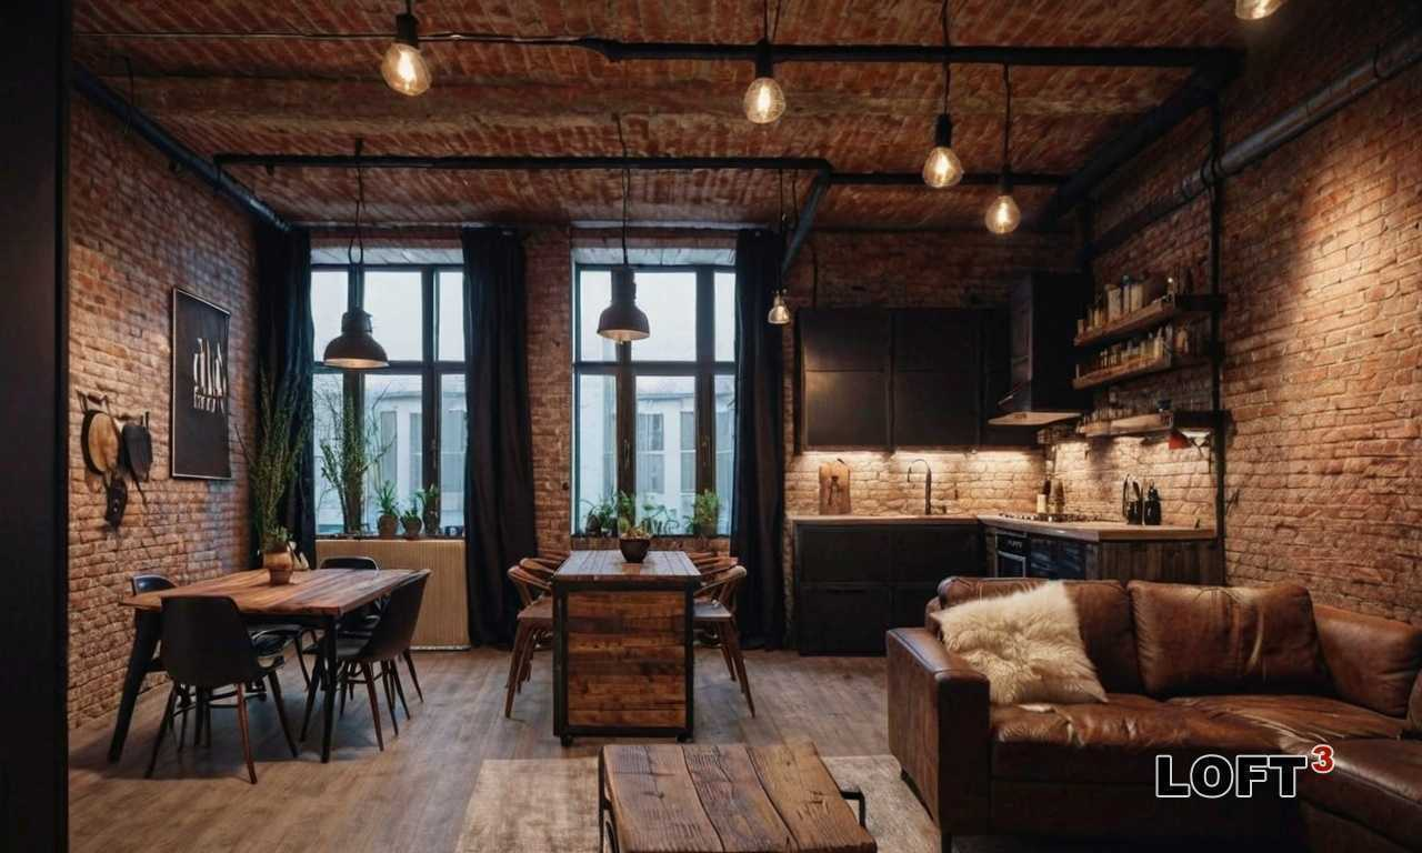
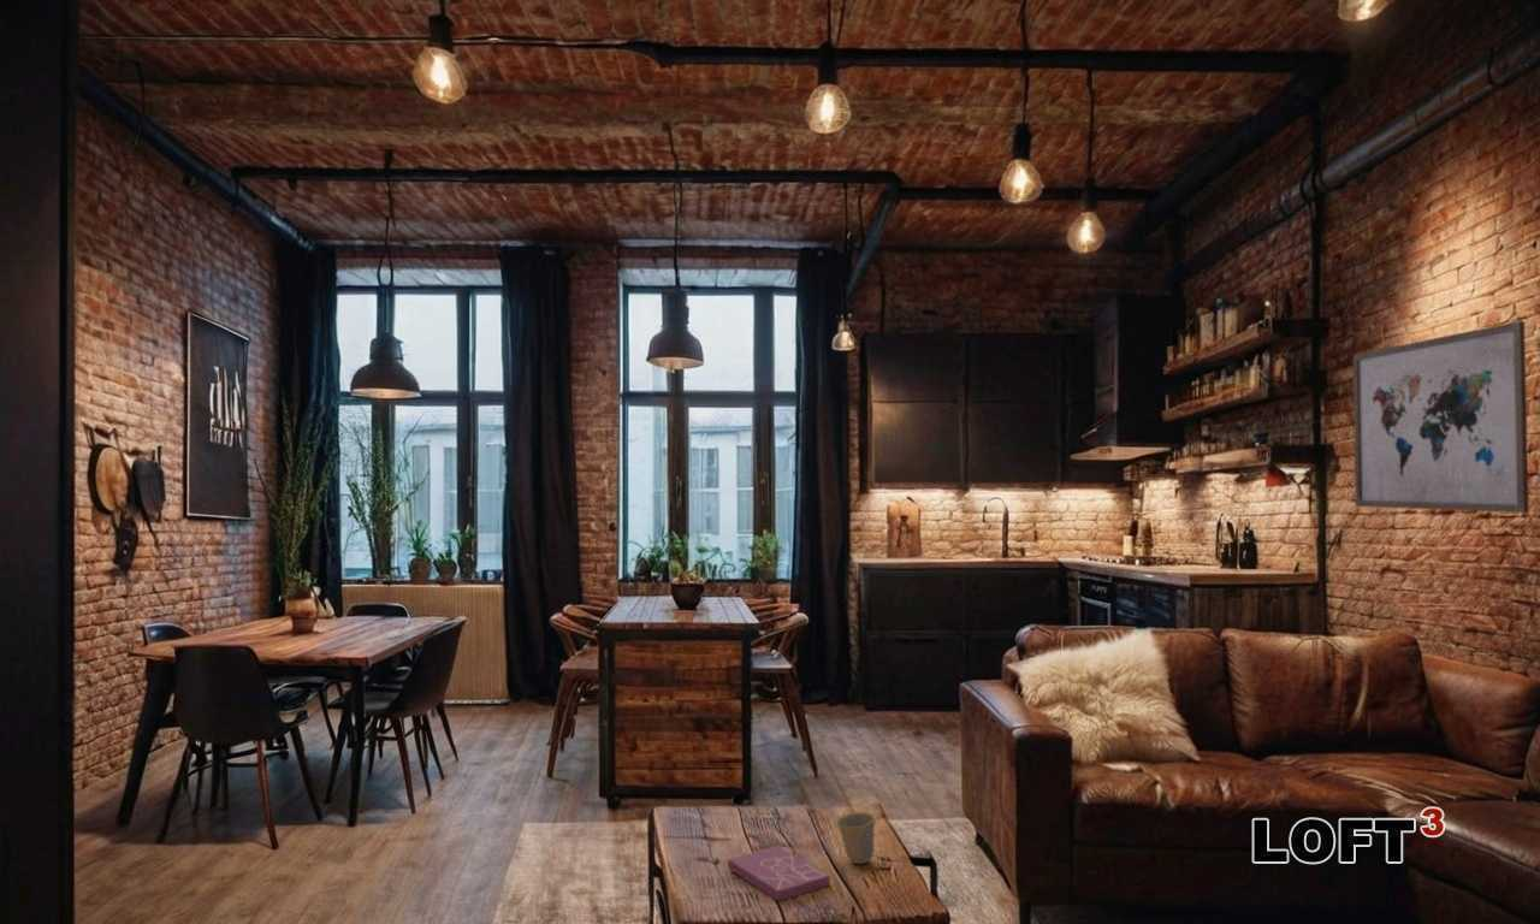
+ cup (855, 839)
+ book (777, 871)
+ wall art (1429, 424)
